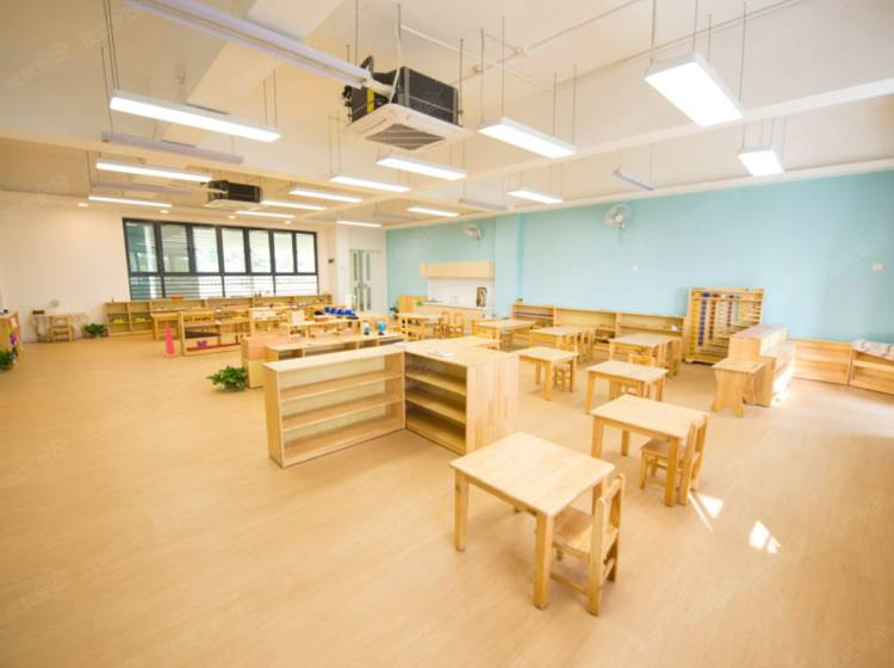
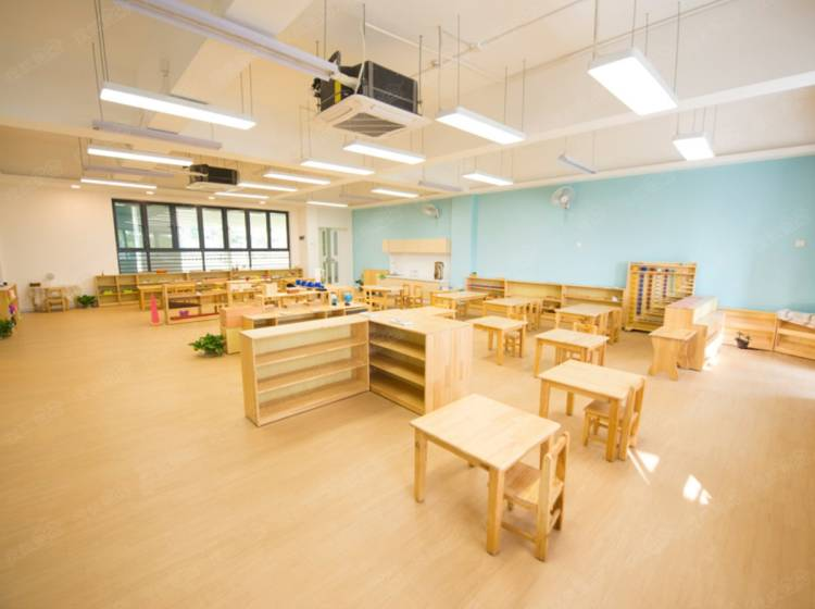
+ potted plant (742, 339)
